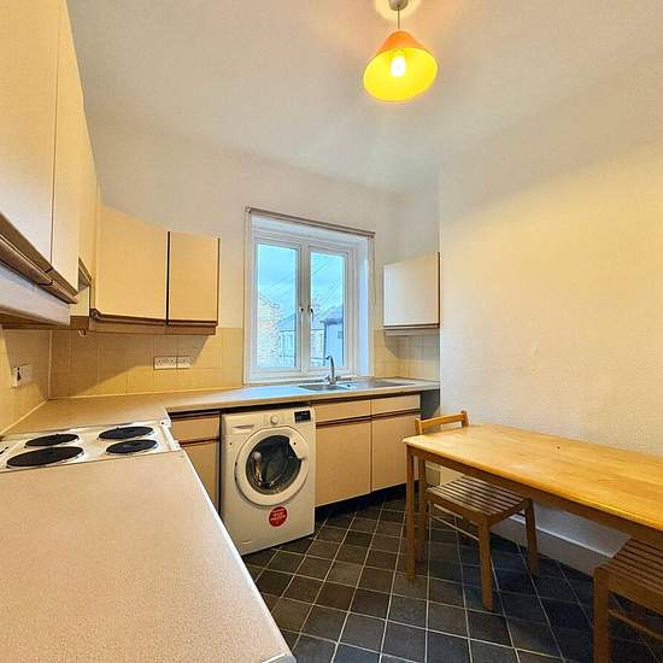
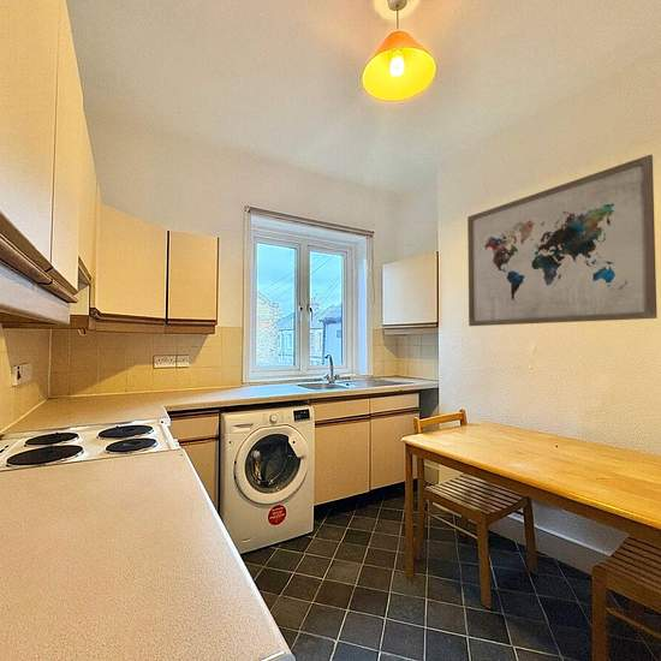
+ wall art (542, 257)
